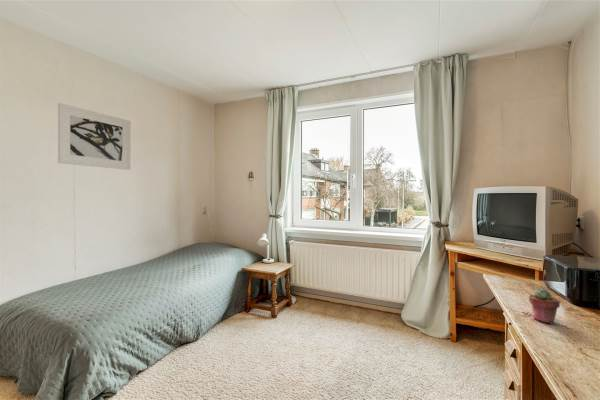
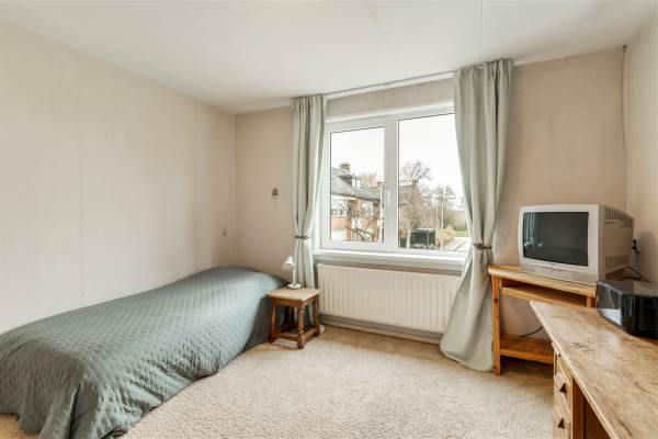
- potted succulent (543, 304)
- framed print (97, 139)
